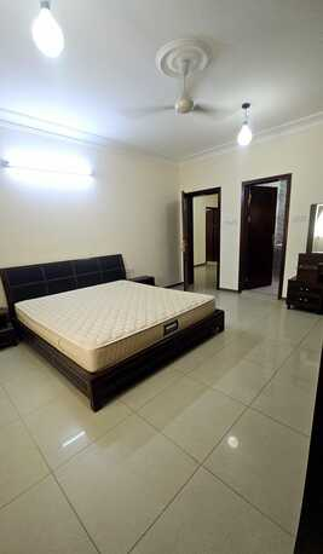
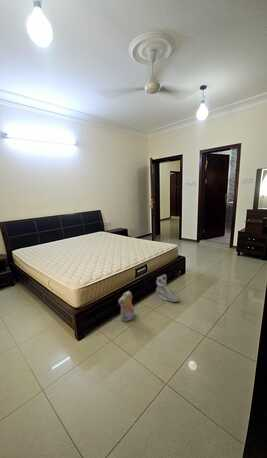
+ sneaker (166, 287)
+ plush toy (127, 305)
